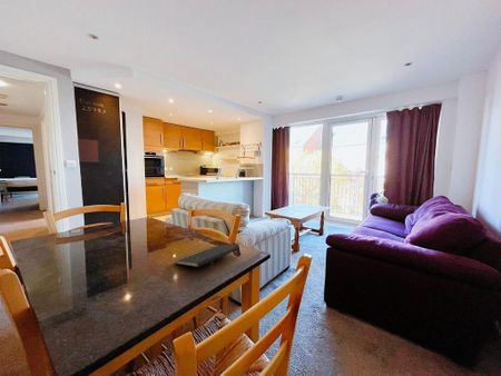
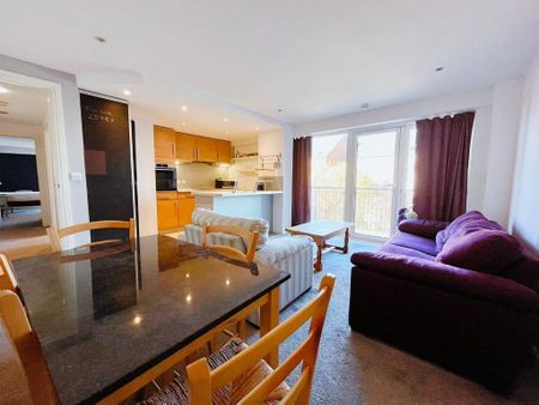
- notepad (207, 254)
